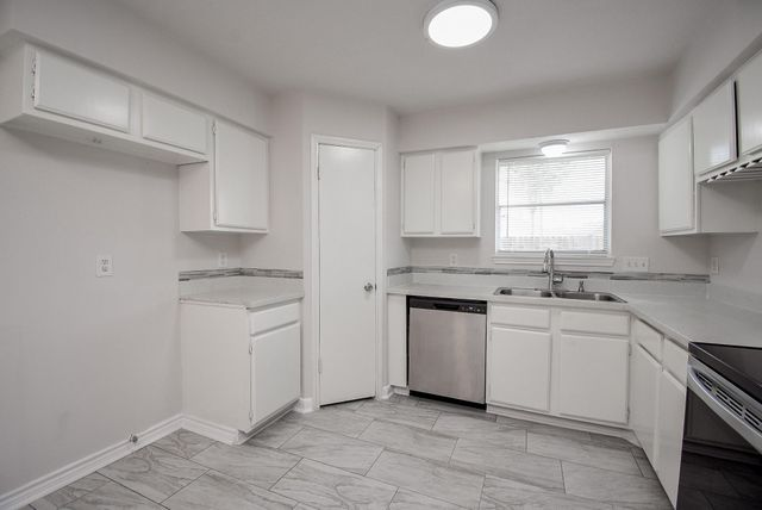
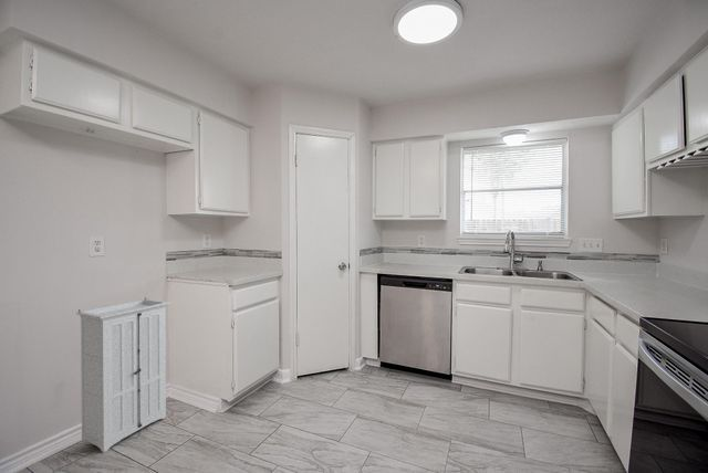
+ storage cabinet (127, 367)
